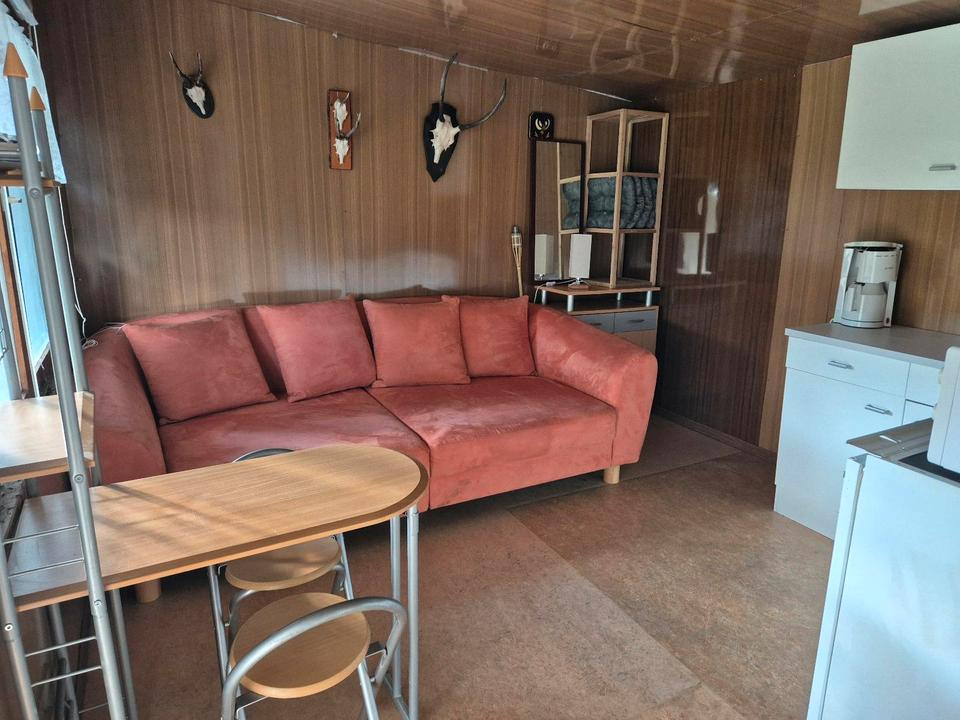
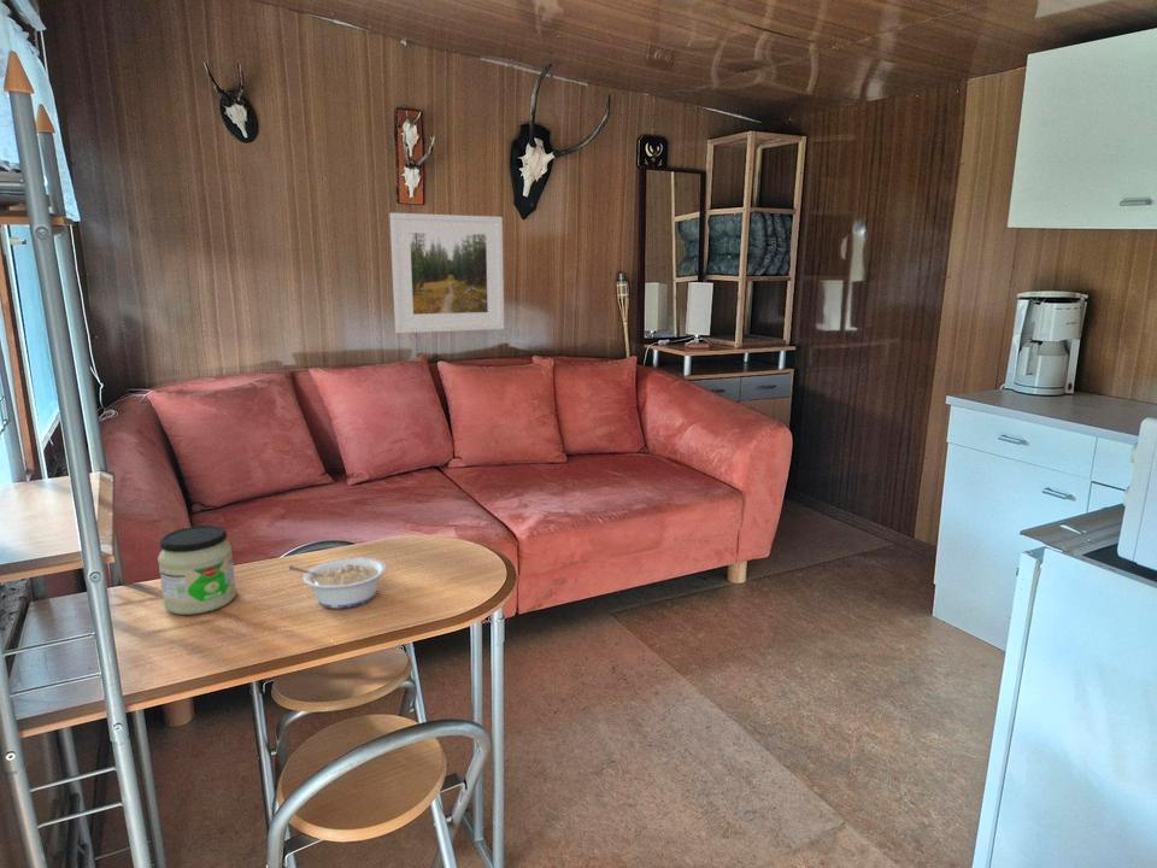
+ legume (342, 582)
+ jar (196, 568)
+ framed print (450, 274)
